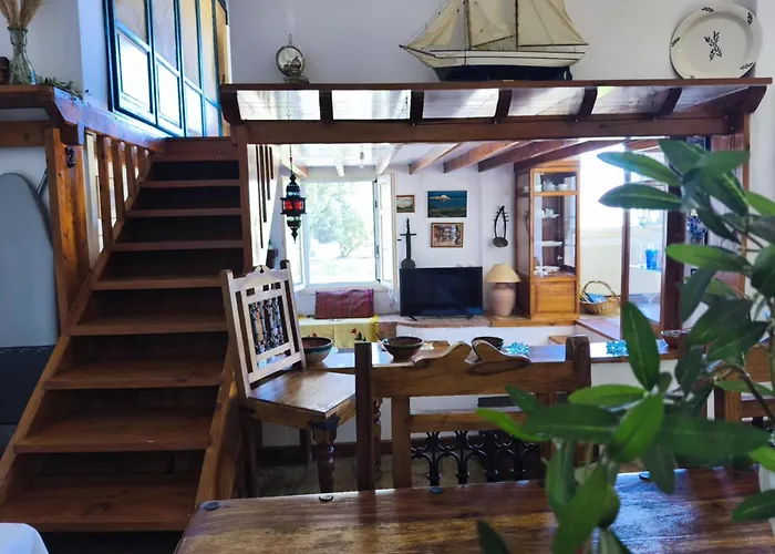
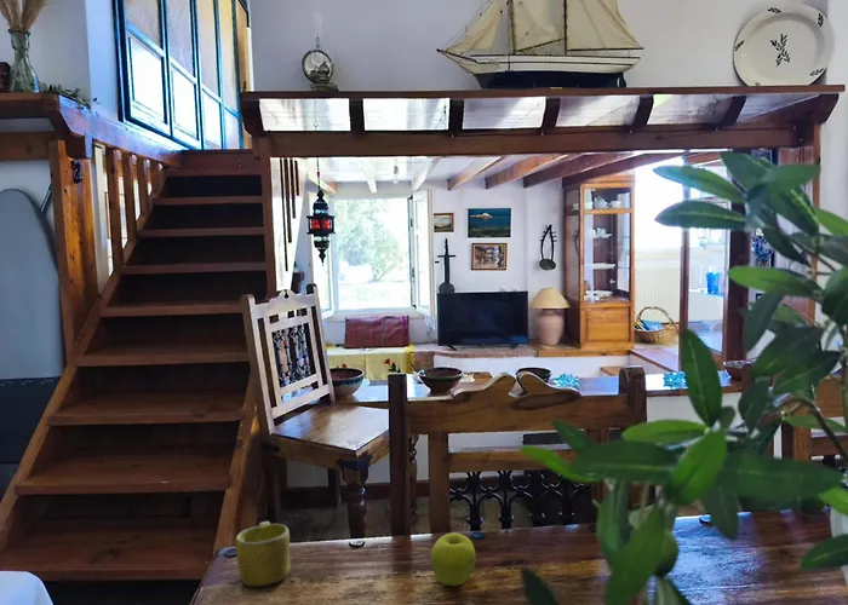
+ mug (264, 548)
+ fruit (453, 559)
